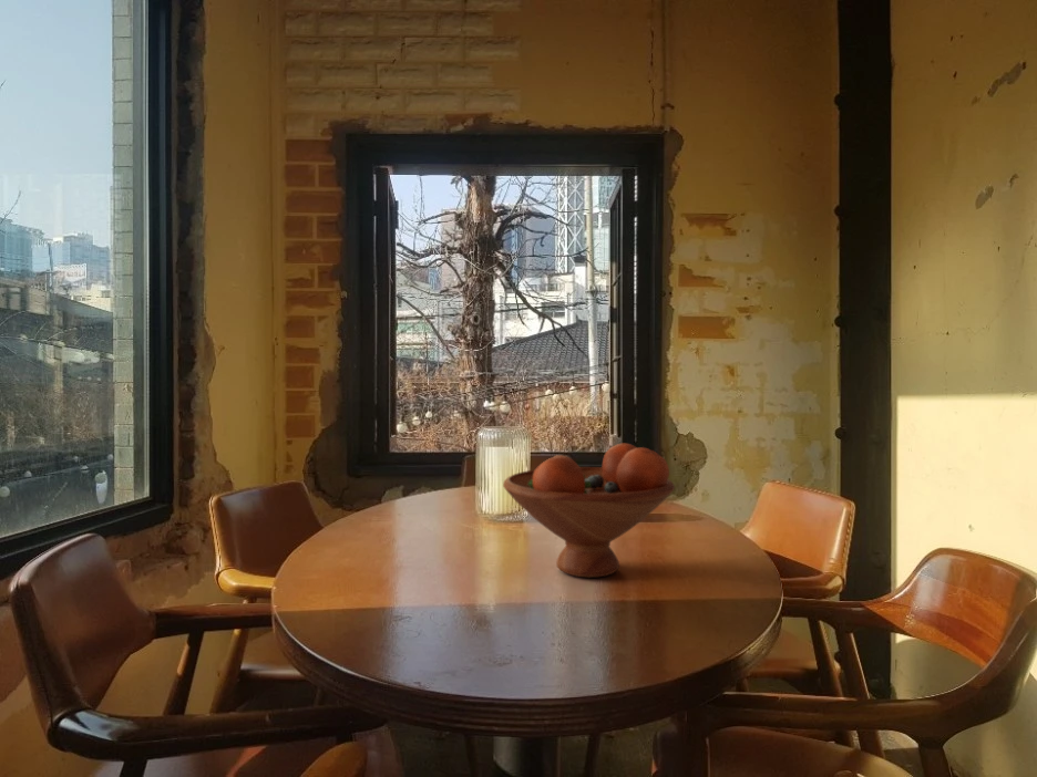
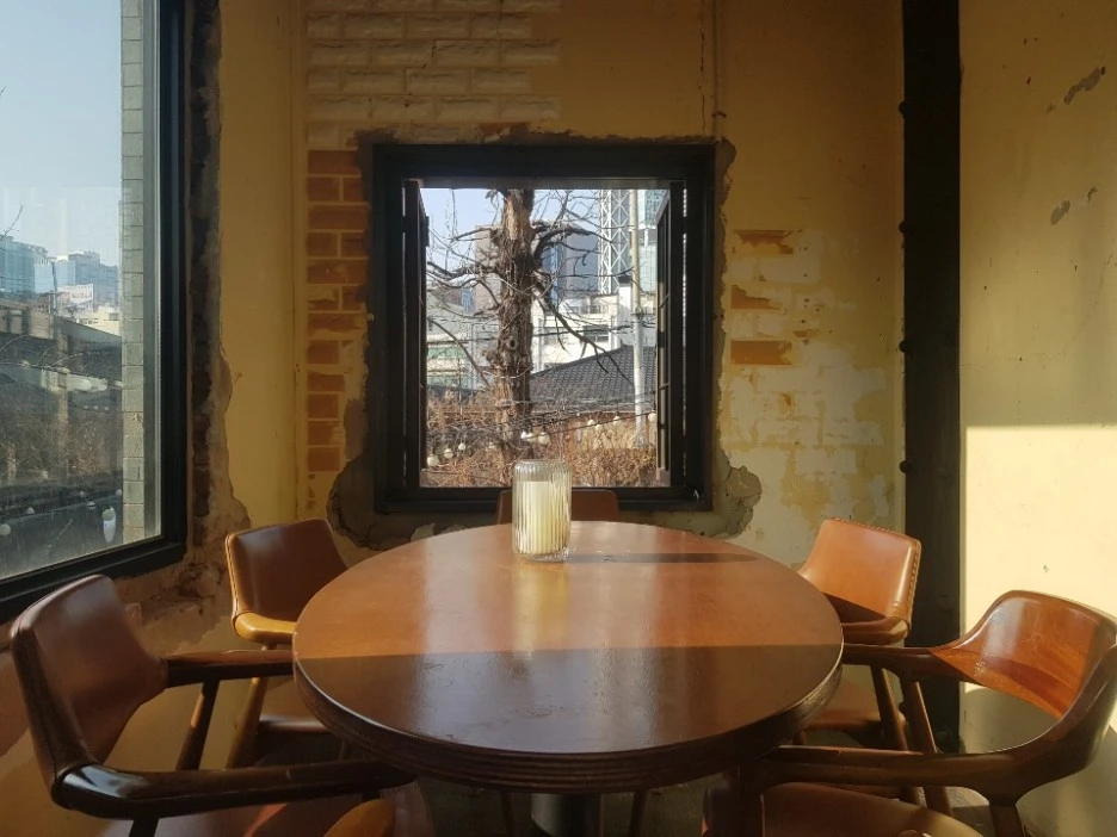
- fruit bowl (587, 507)
